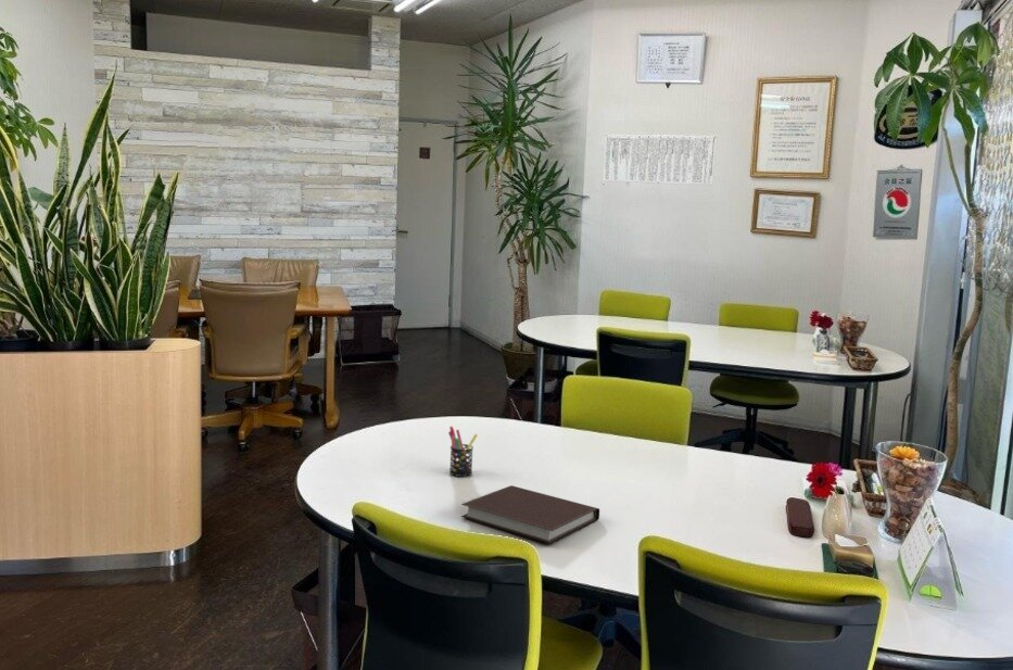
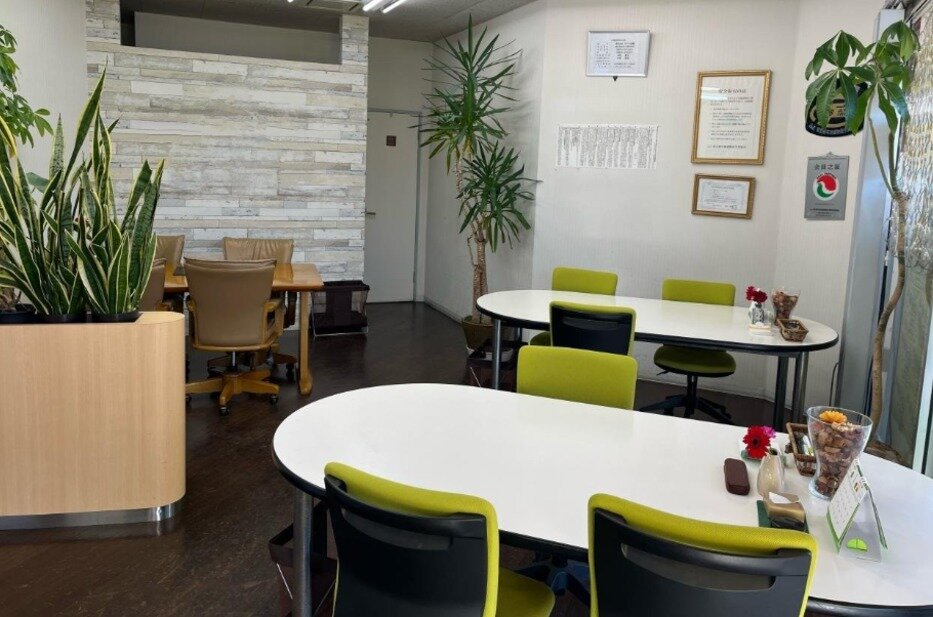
- pen holder (459, 451)
- notebook (530, 511)
